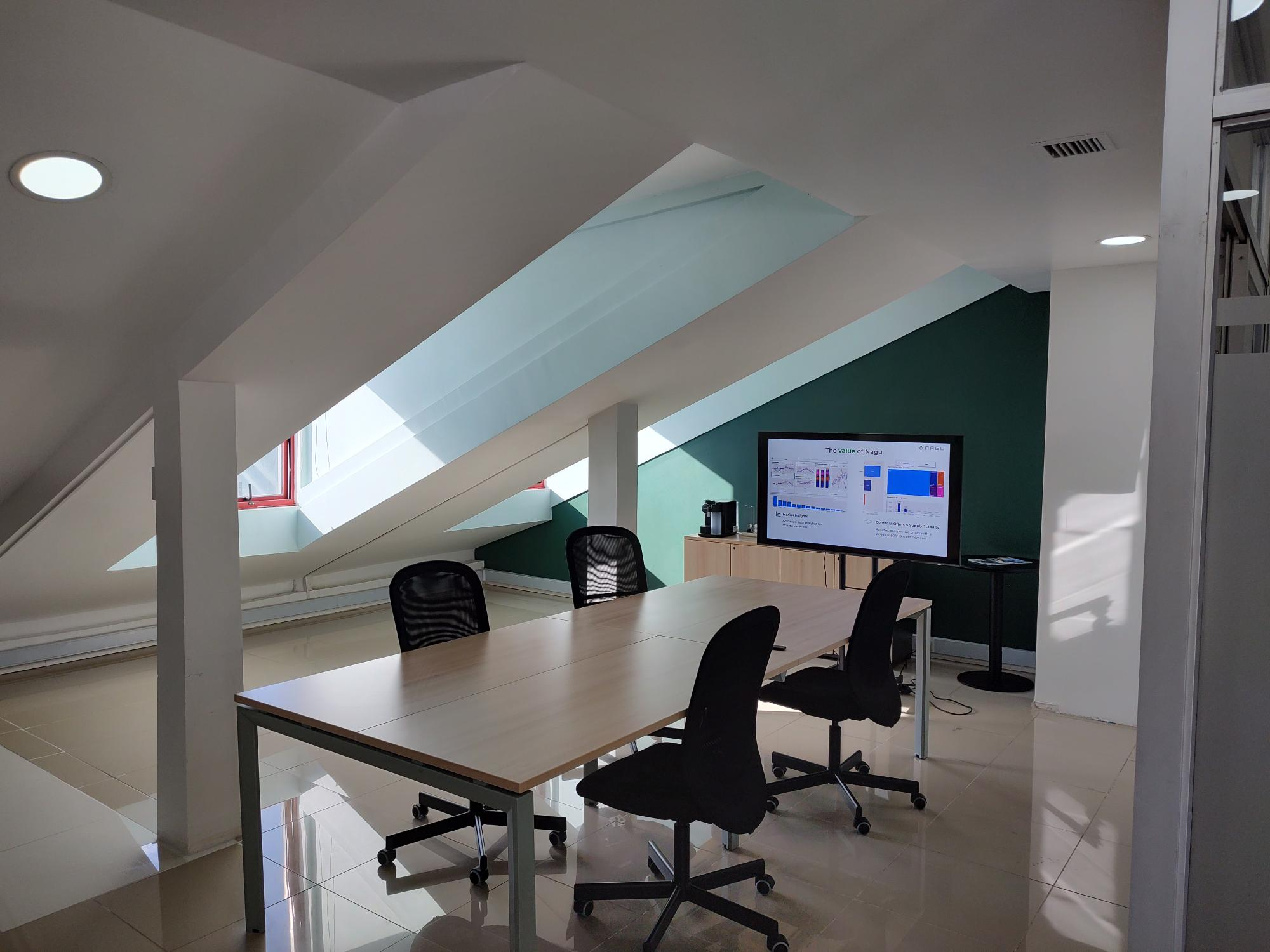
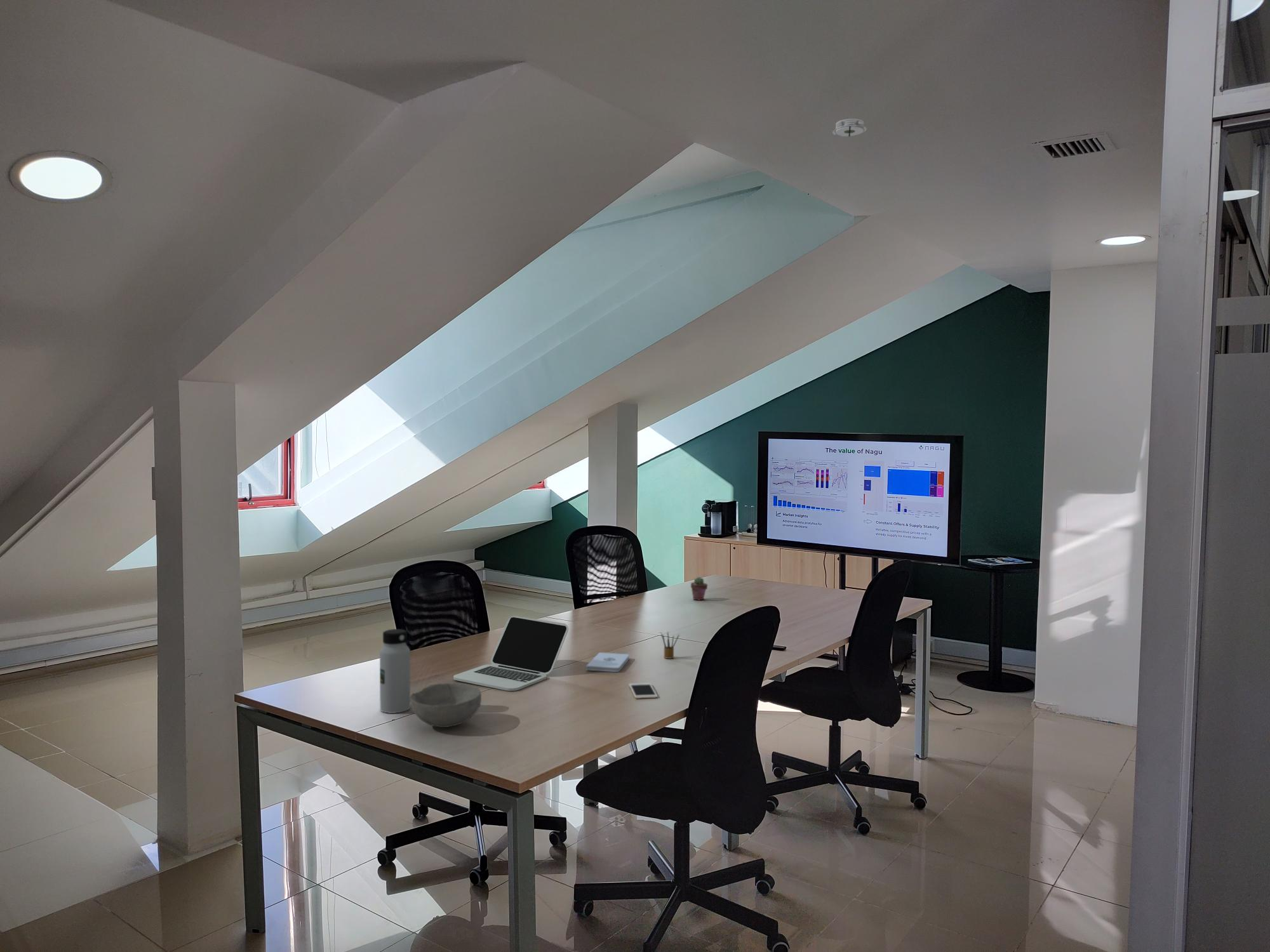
+ water bottle (395, 670)
+ cell phone (643, 690)
+ potted succulent (698, 588)
+ smoke detector (848, 128)
+ laptop (511, 651)
+ bowl (446, 708)
+ notepad (608, 662)
+ pencil box (669, 645)
